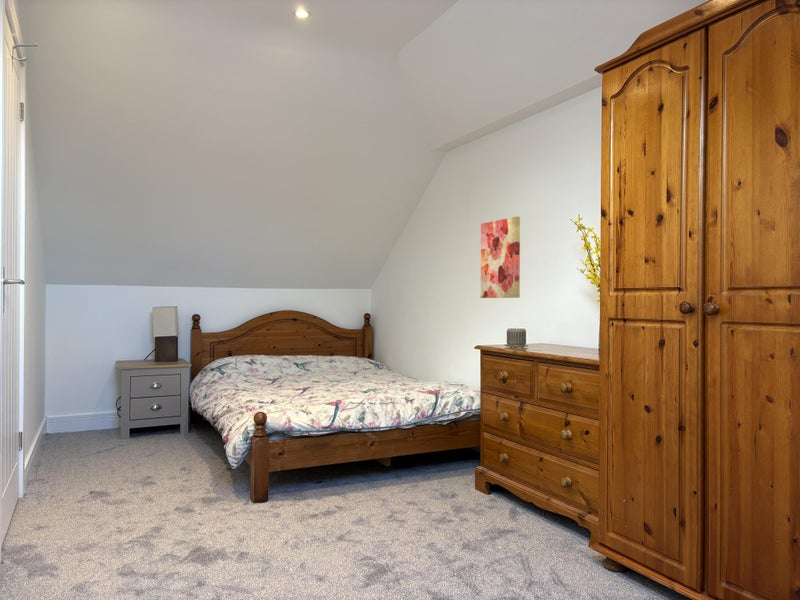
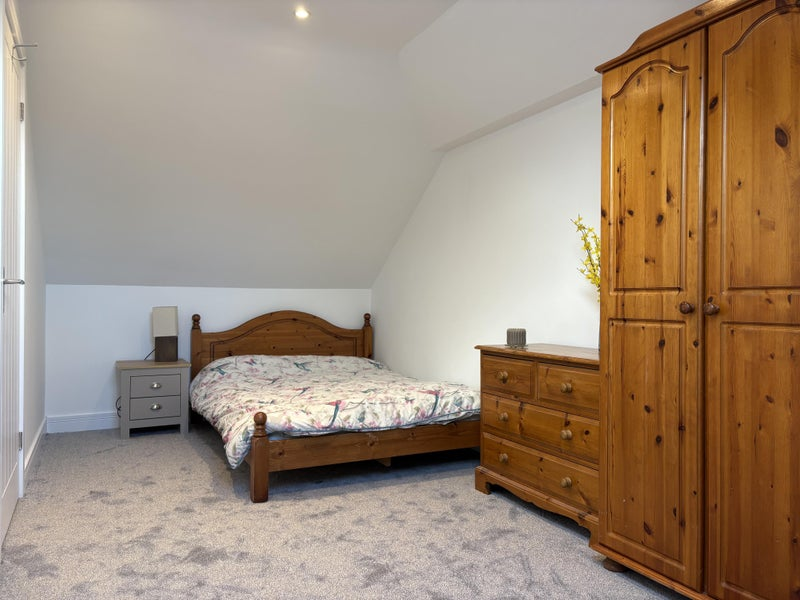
- wall art (499, 259)
